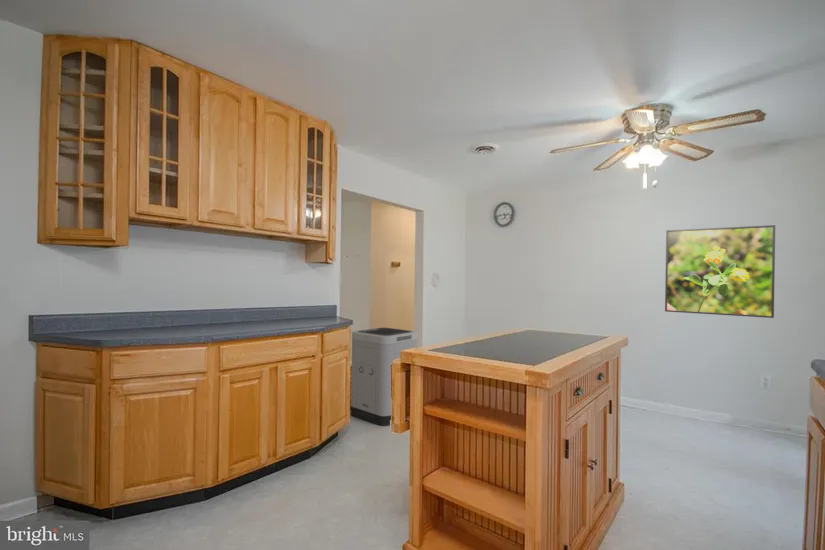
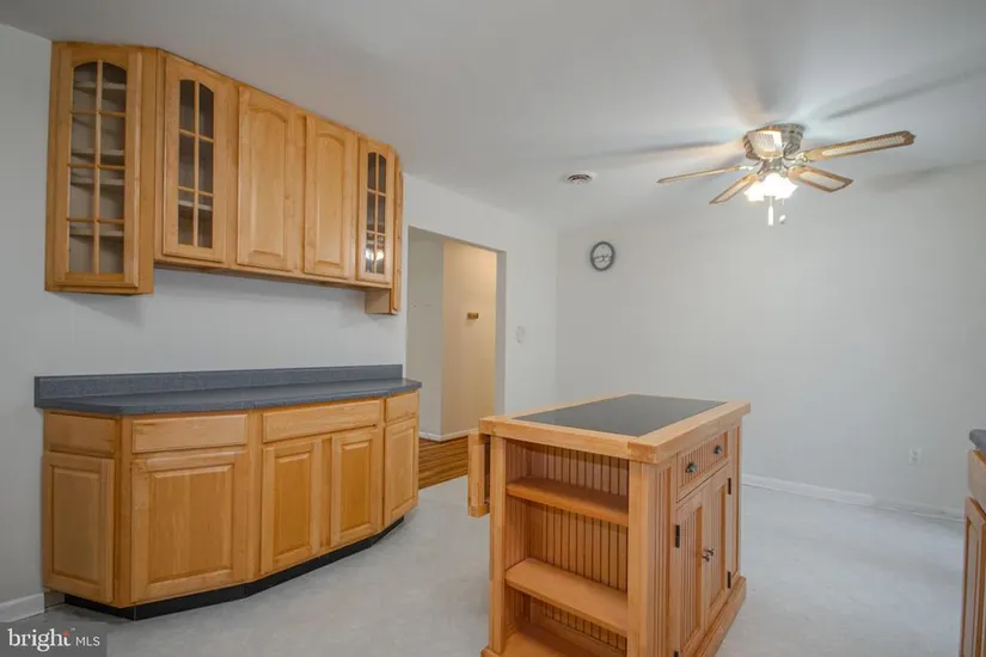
- trash can (384, 372)
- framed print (716, 271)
